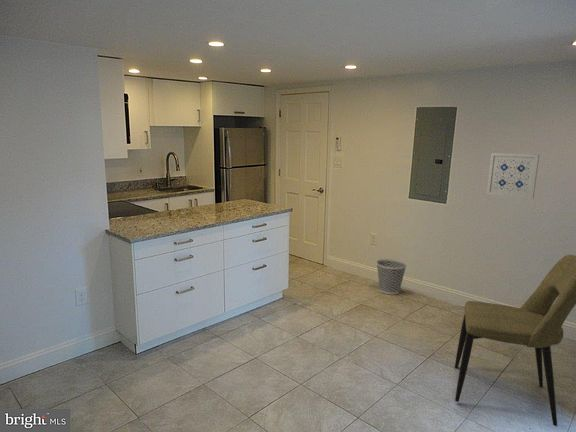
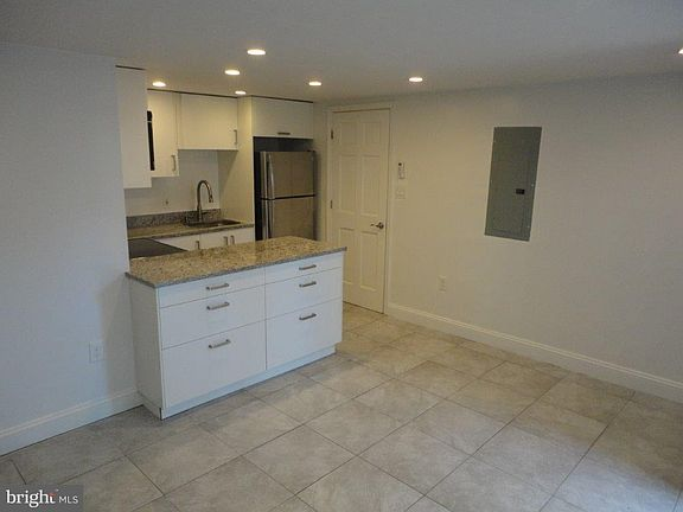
- wall art (511, 175)
- wastebasket (390, 277)
- chair (515, 326)
